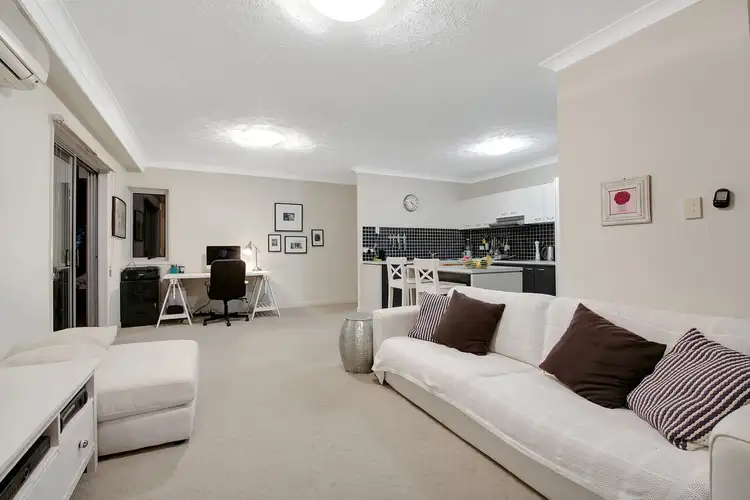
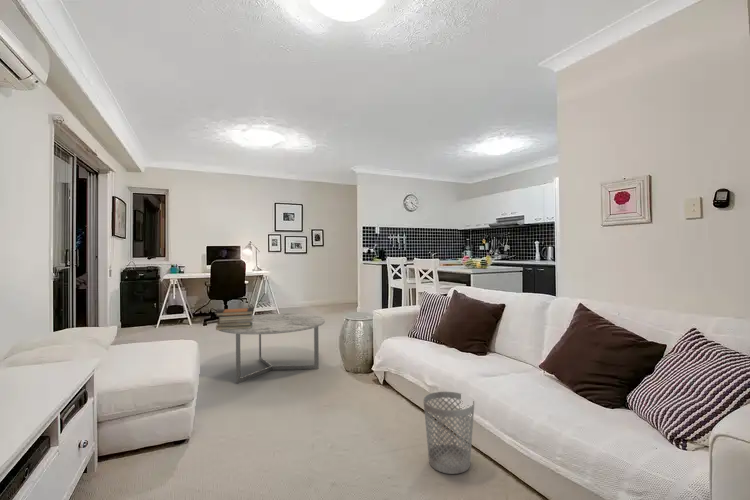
+ book stack (235, 318)
+ coffee table (260, 345)
+ wastebasket (448, 431)
